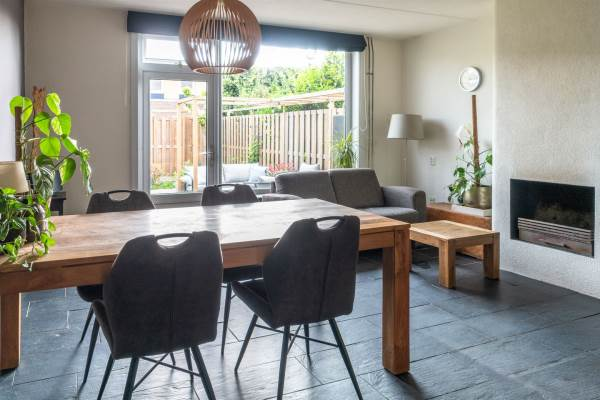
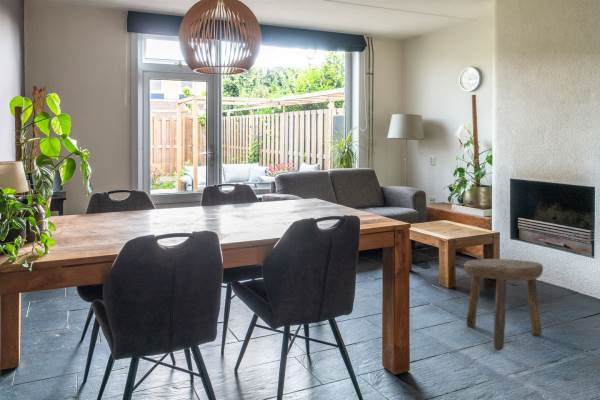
+ stool (500, 301)
